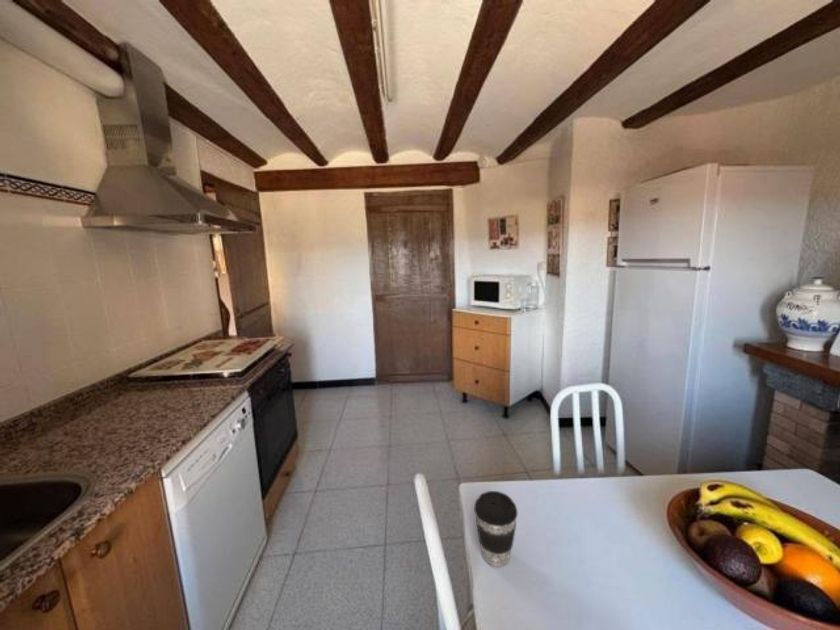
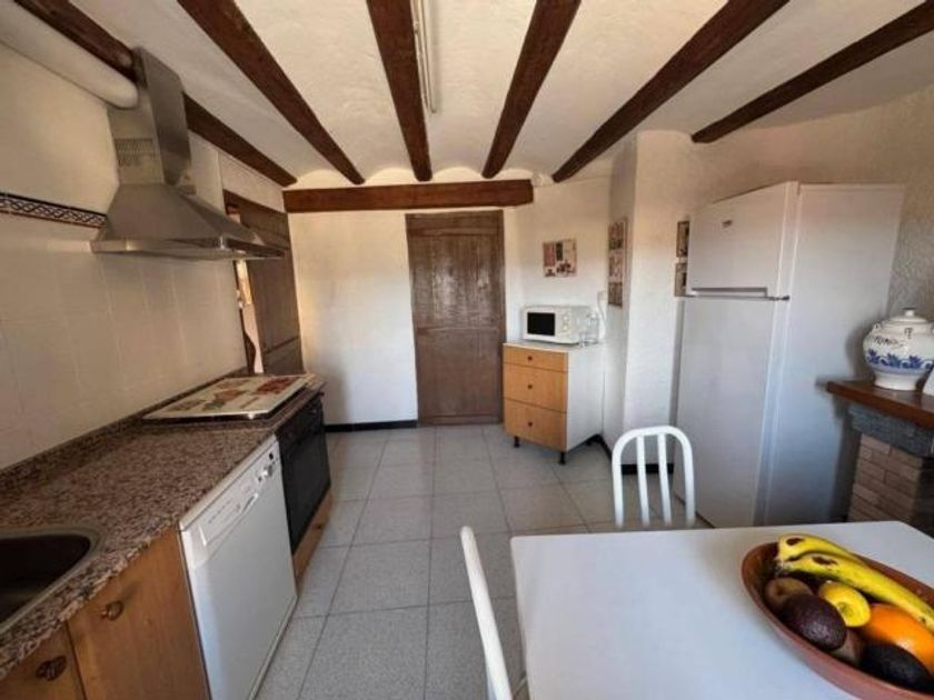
- coffee cup (495, 529)
